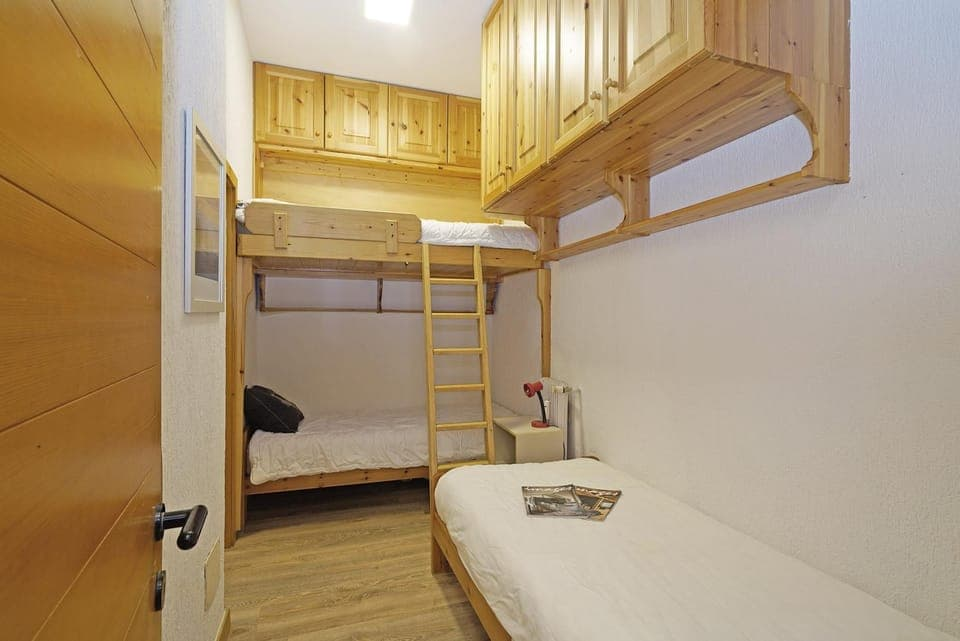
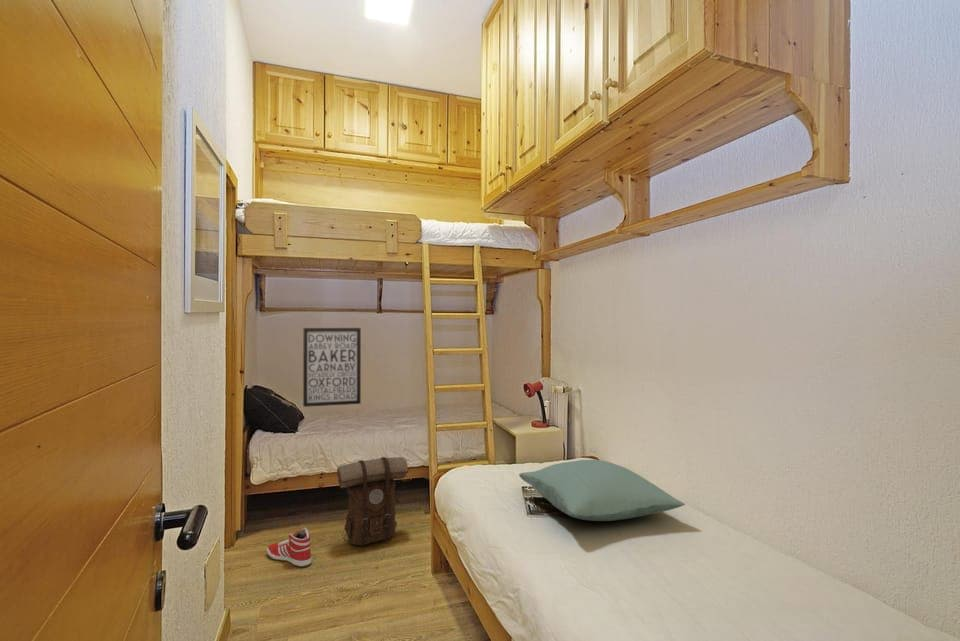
+ pillow (595, 487)
+ backpack (369, 496)
+ wall art (332, 366)
+ sneaker (289, 542)
